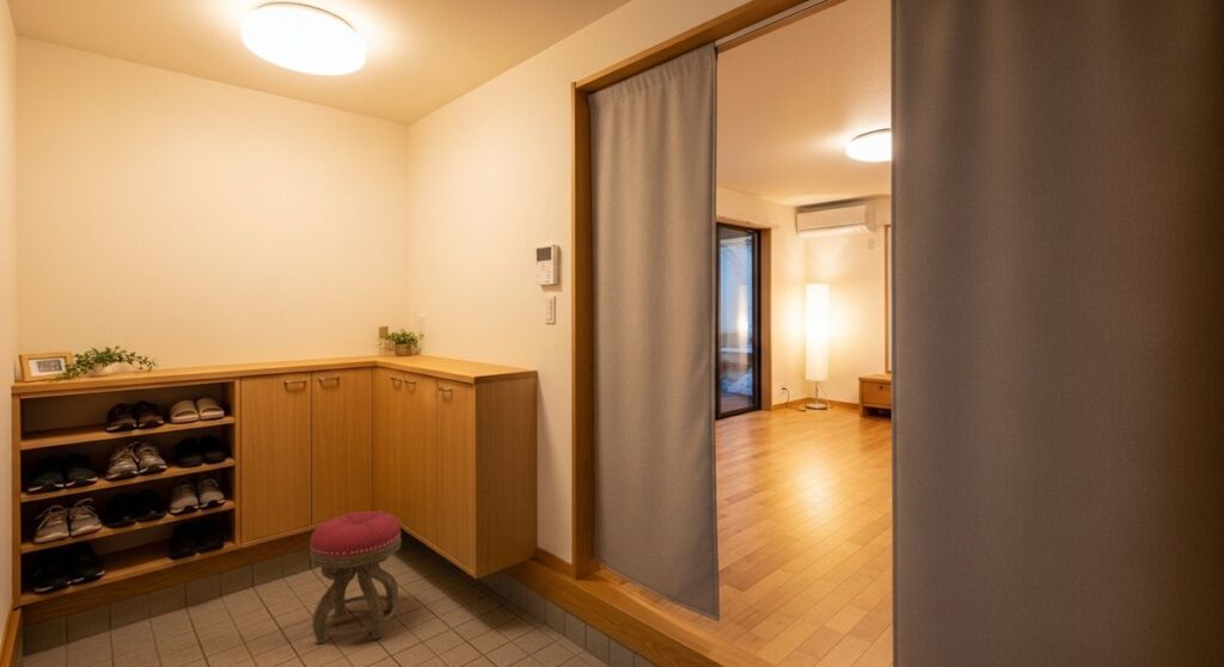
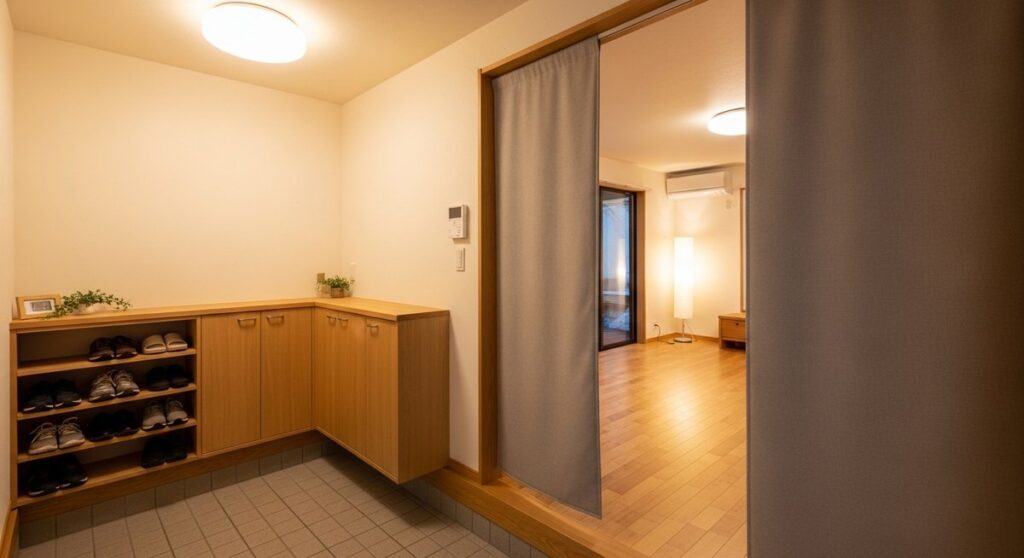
- stool (356, 573)
